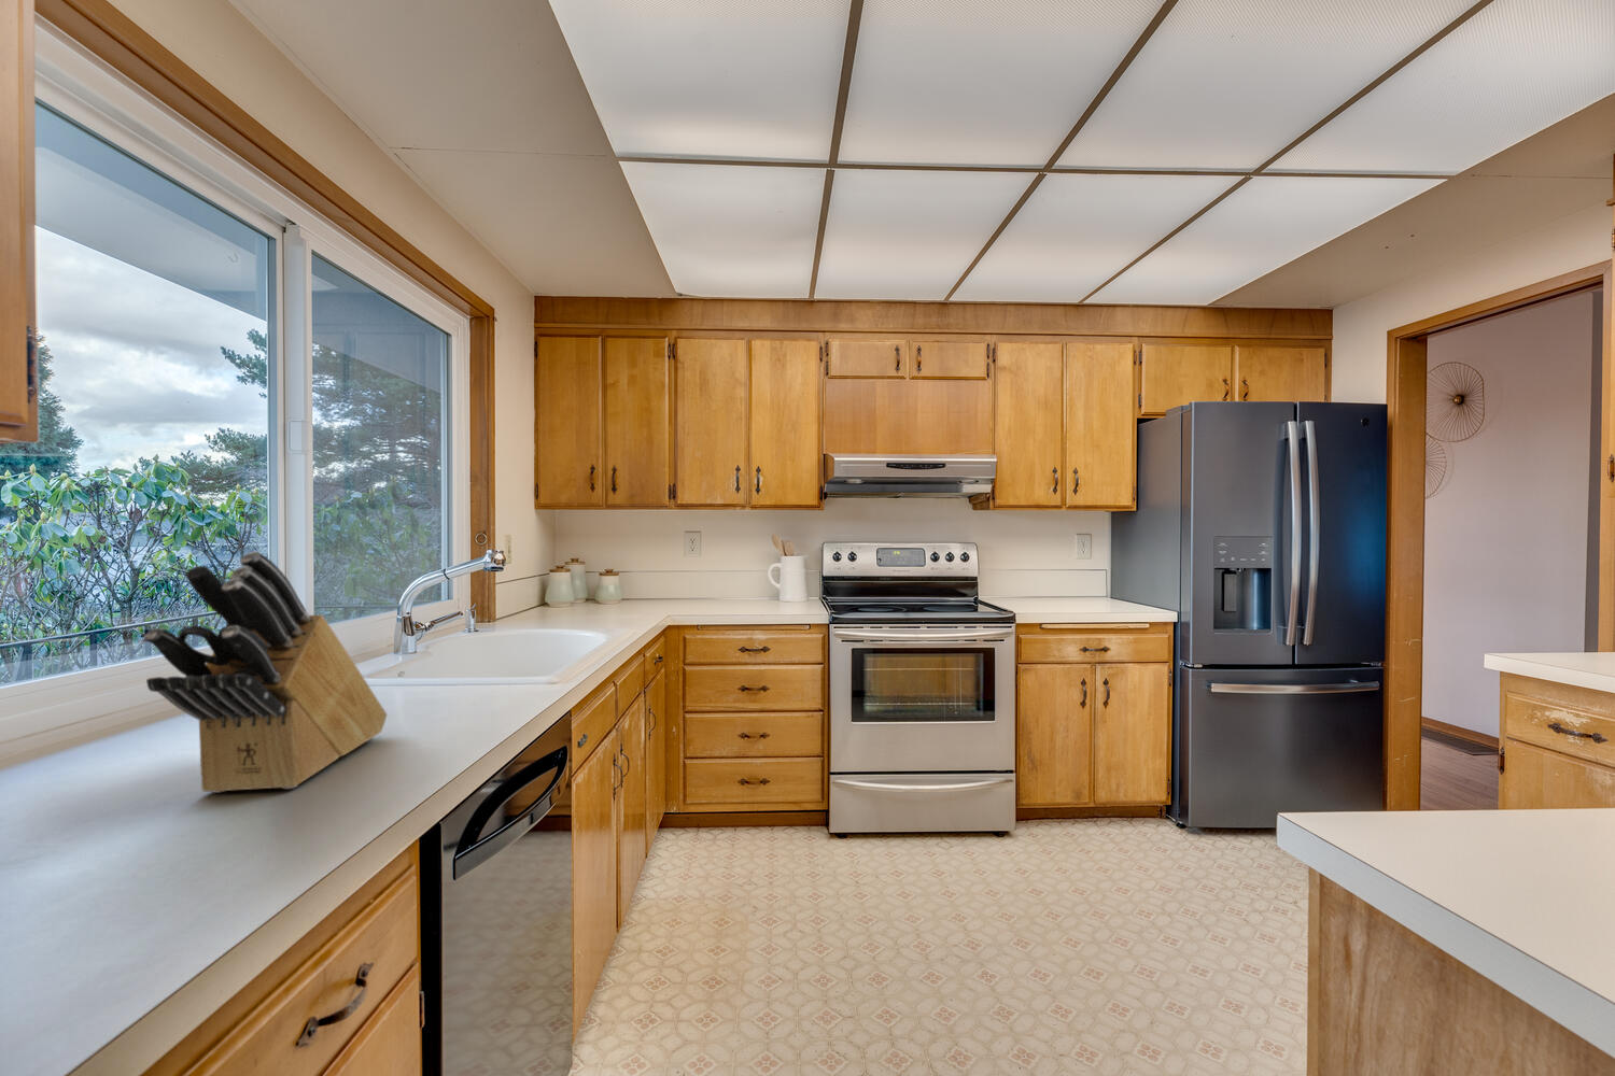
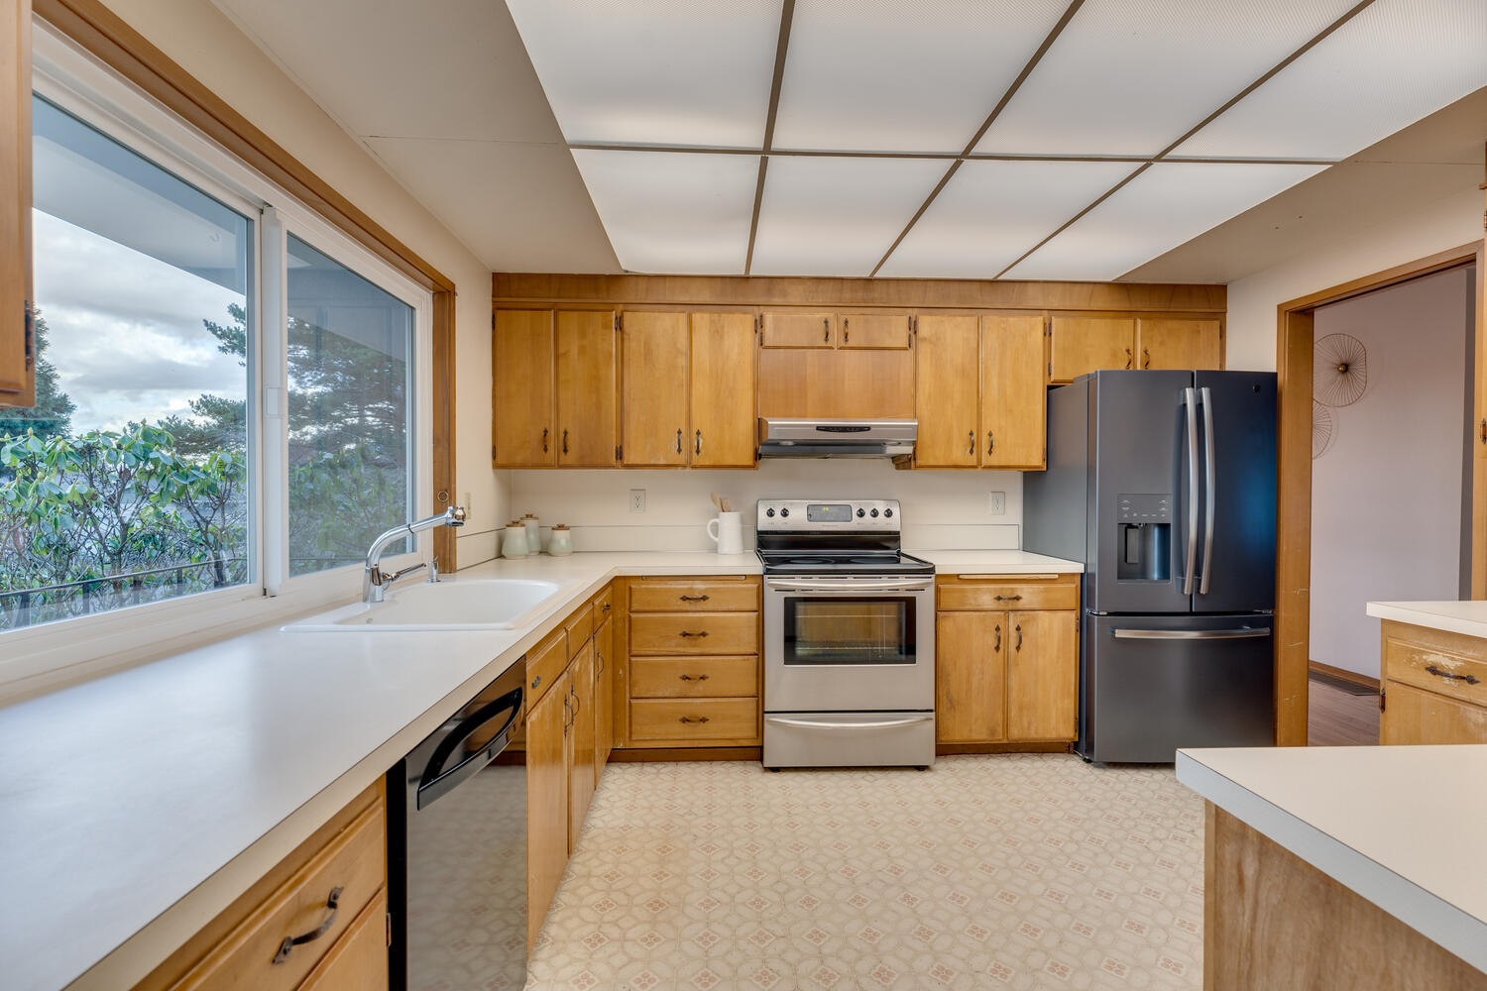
- knife block (285, 659)
